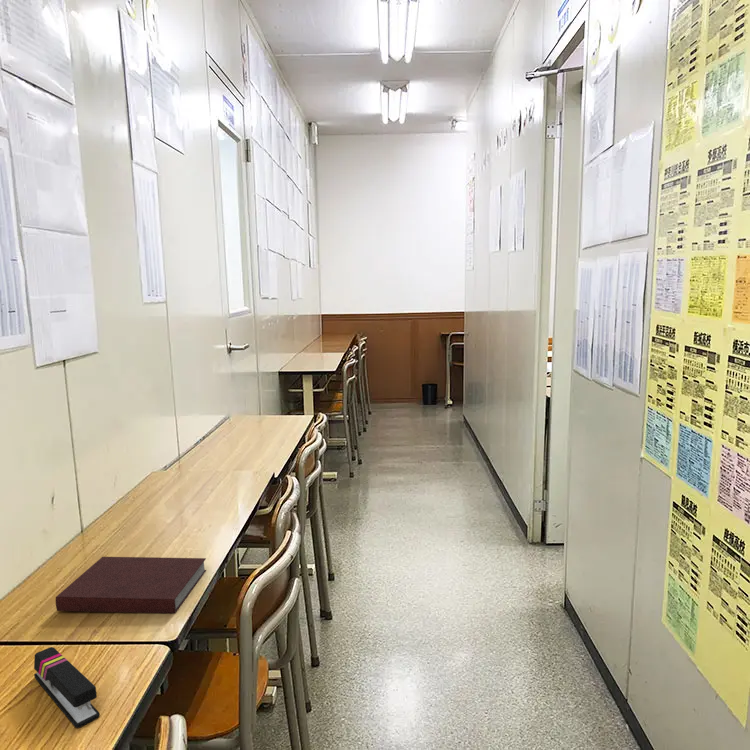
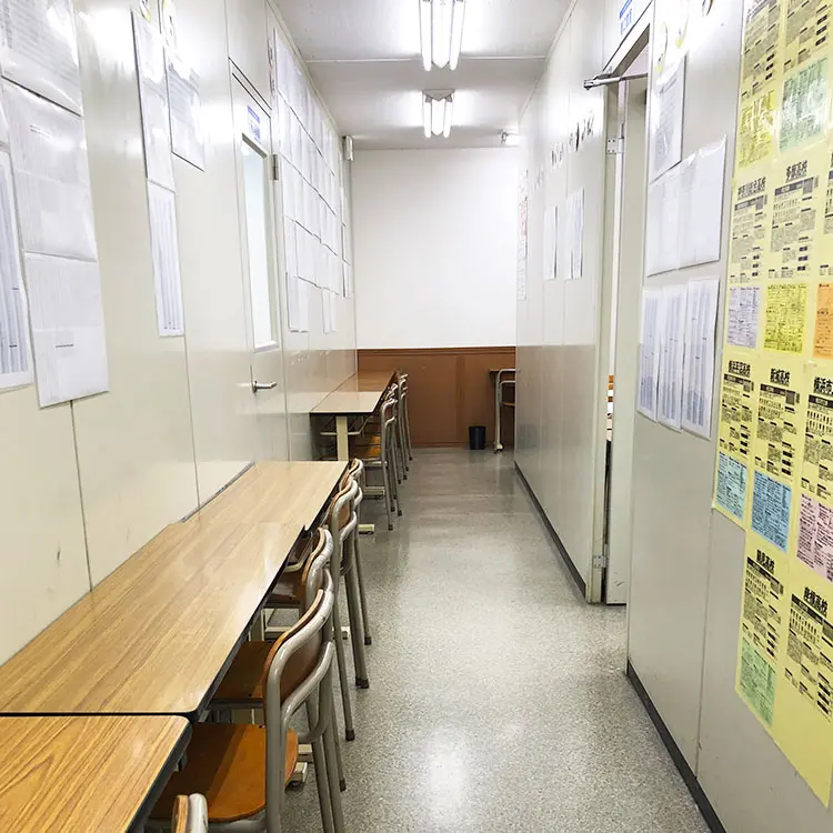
- stapler (64, 681)
- notebook (135, 583)
